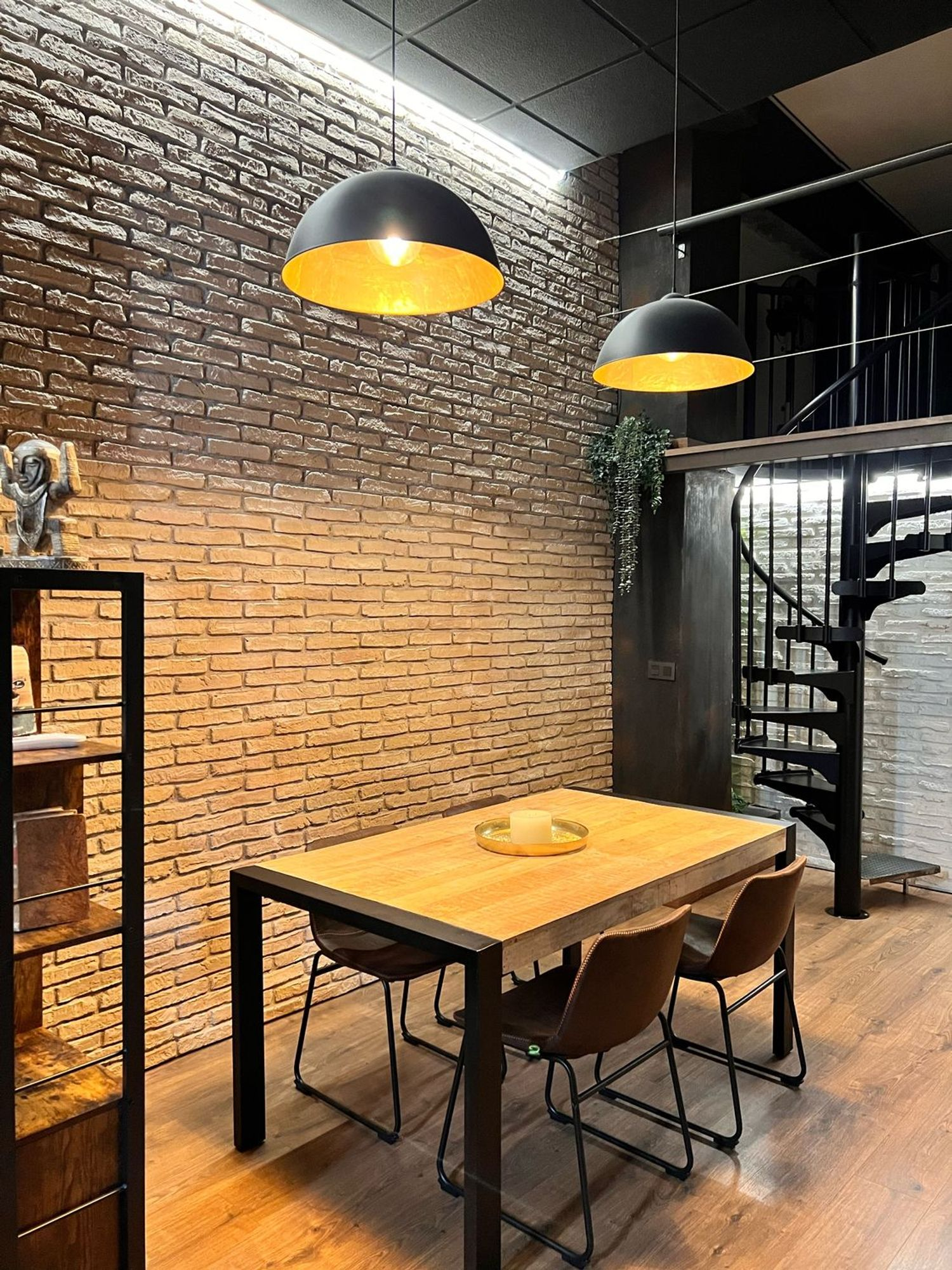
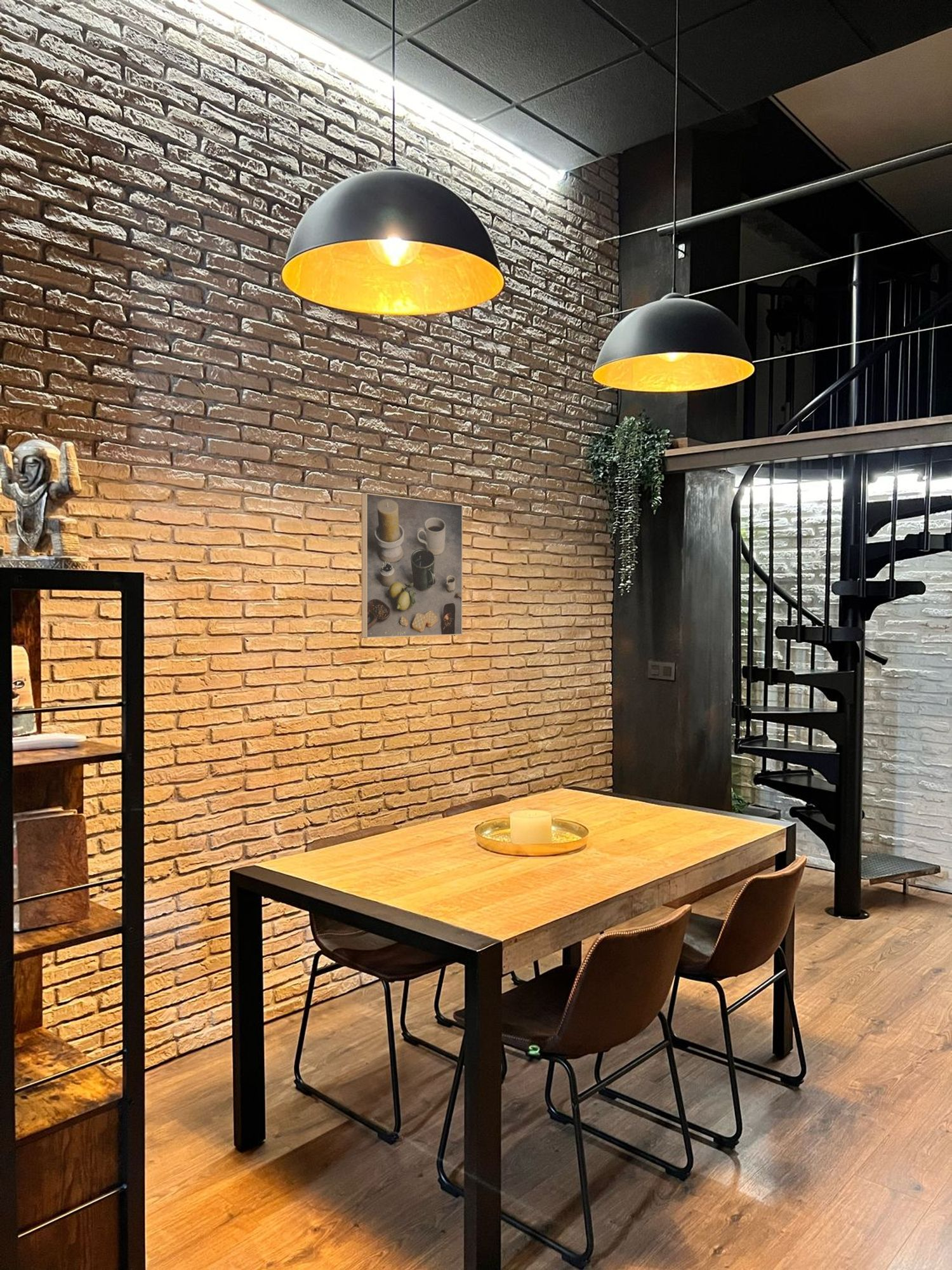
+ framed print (414, 568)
